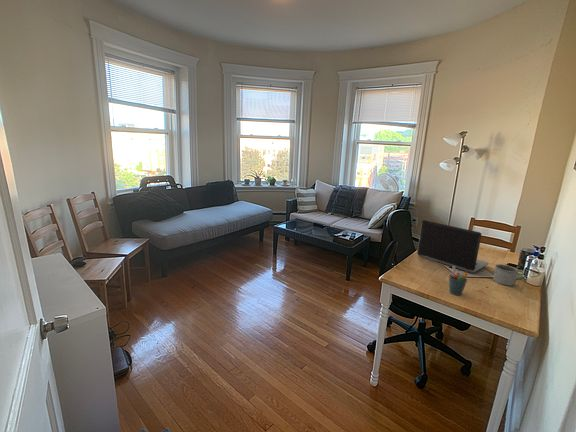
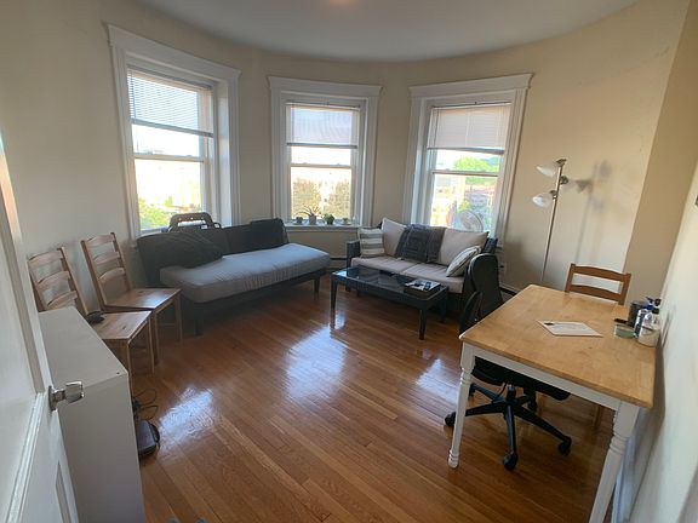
- mug (507, 274)
- laptop computer (454, 242)
- pen holder (457, 281)
